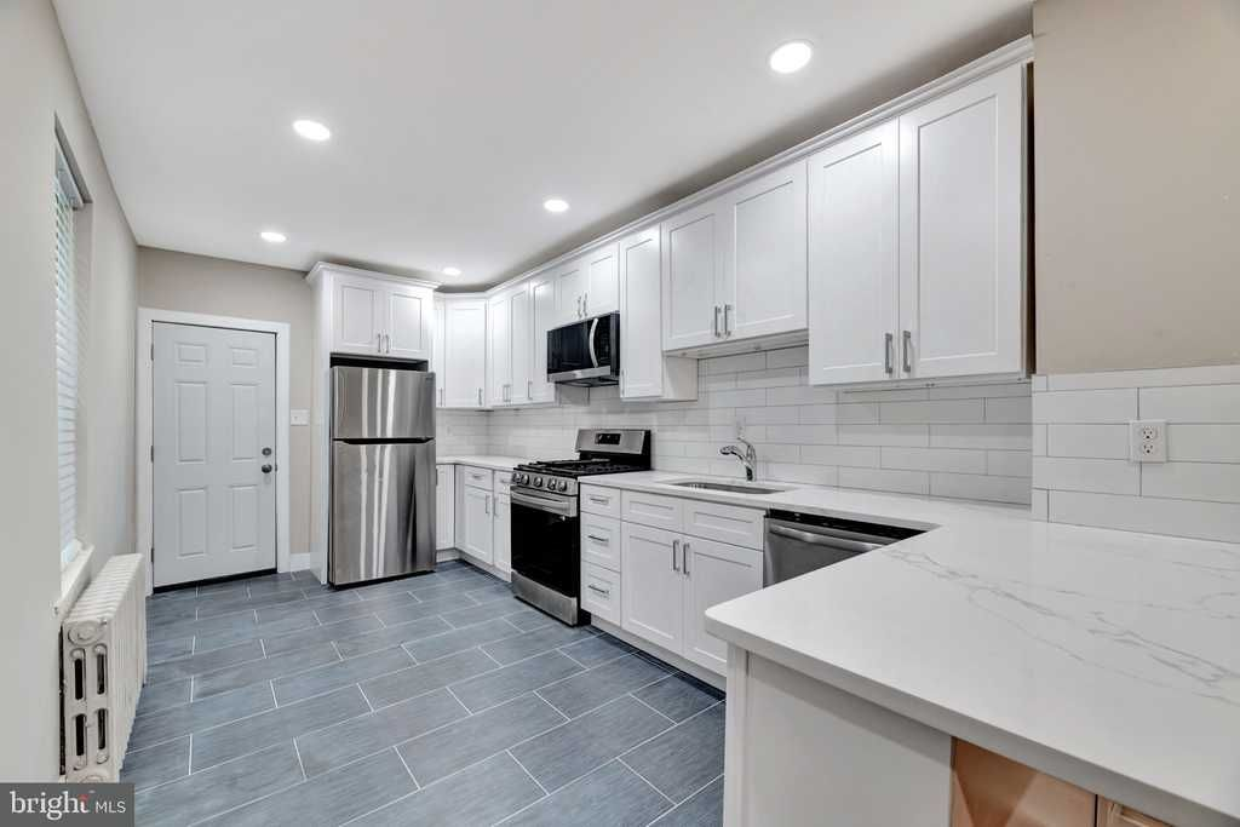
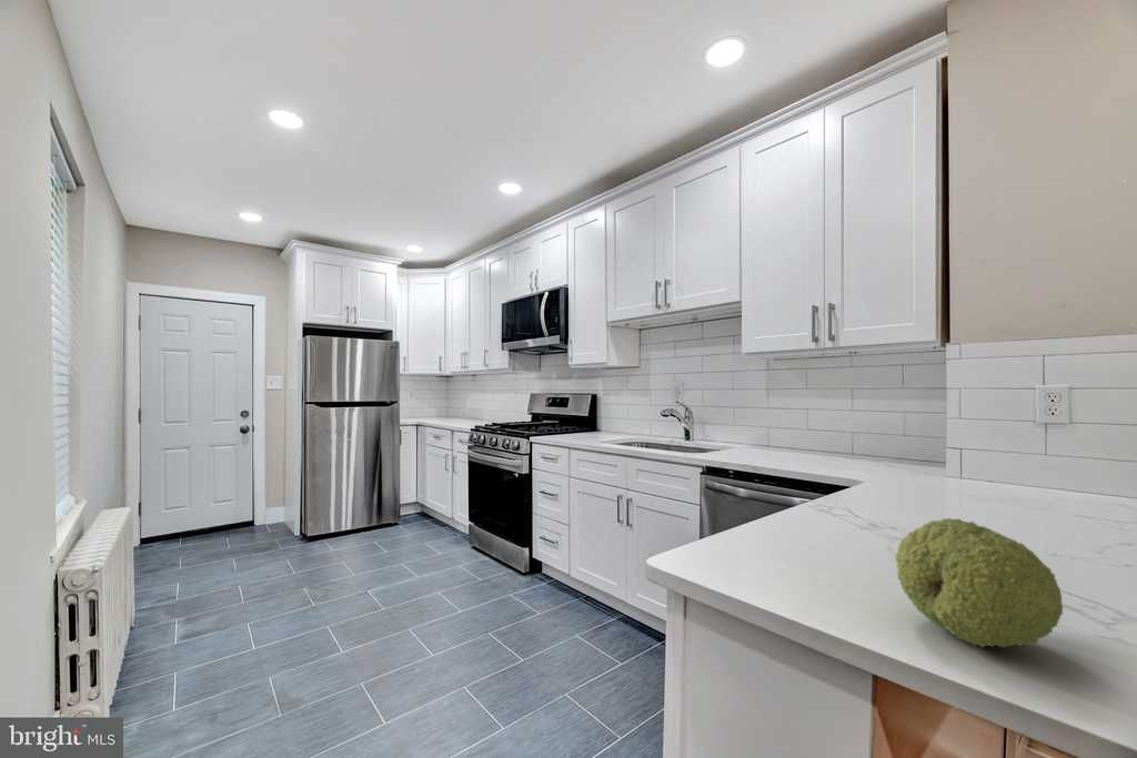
+ fruit (973, 579)
